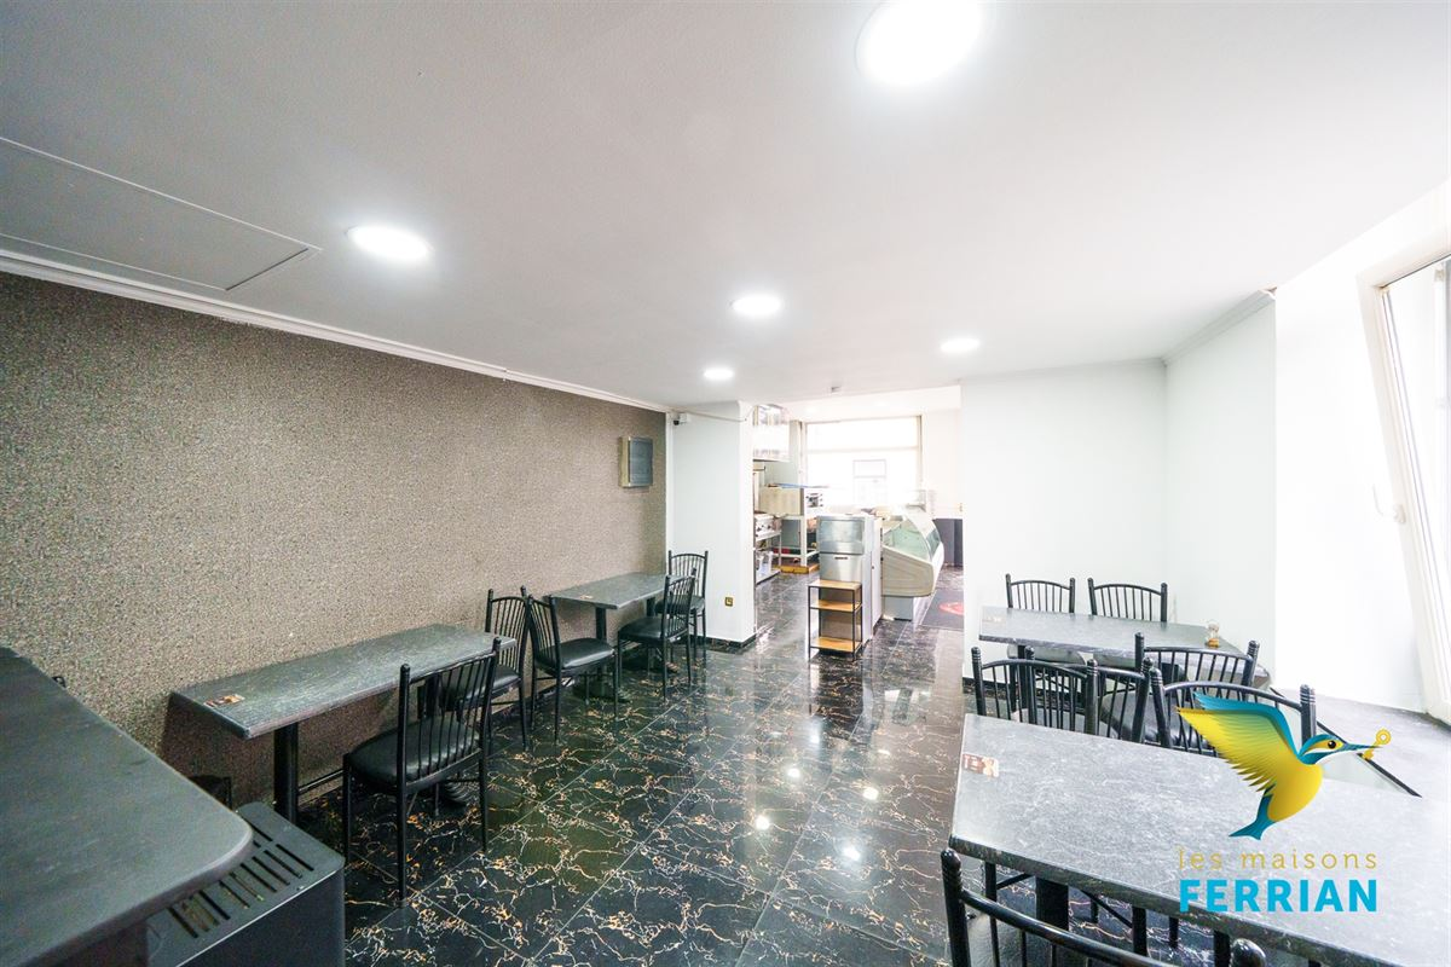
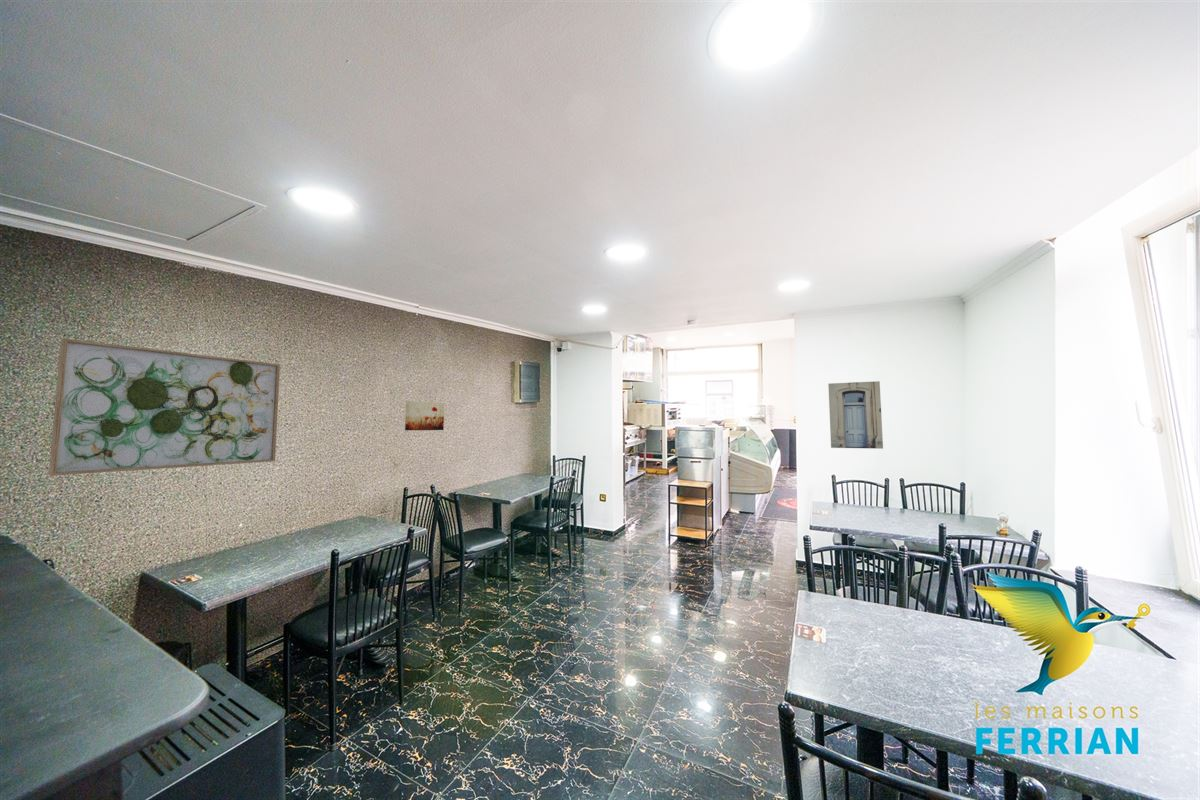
+ wall art (854, 415)
+ wall art (425, 416)
+ wall art (185, 409)
